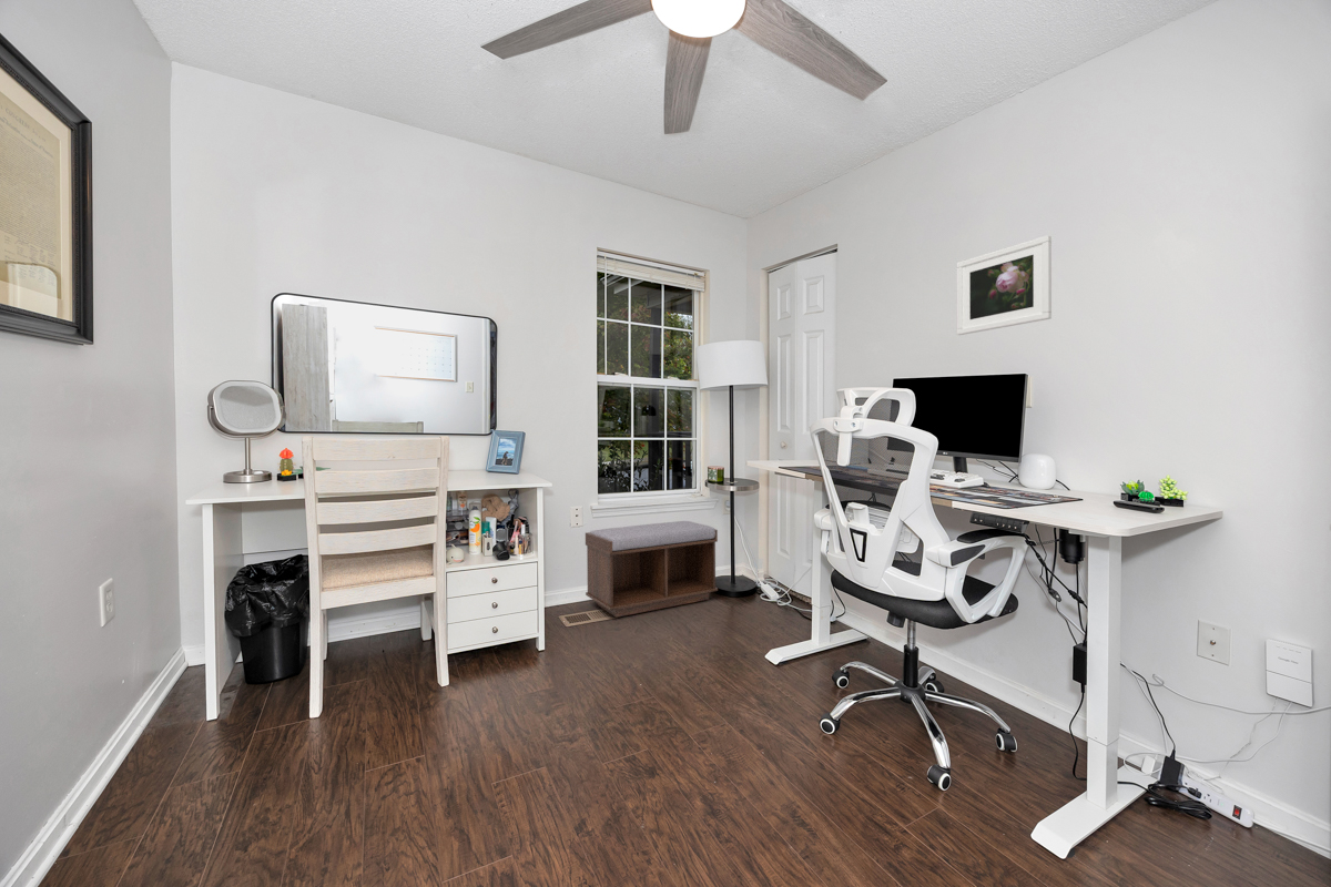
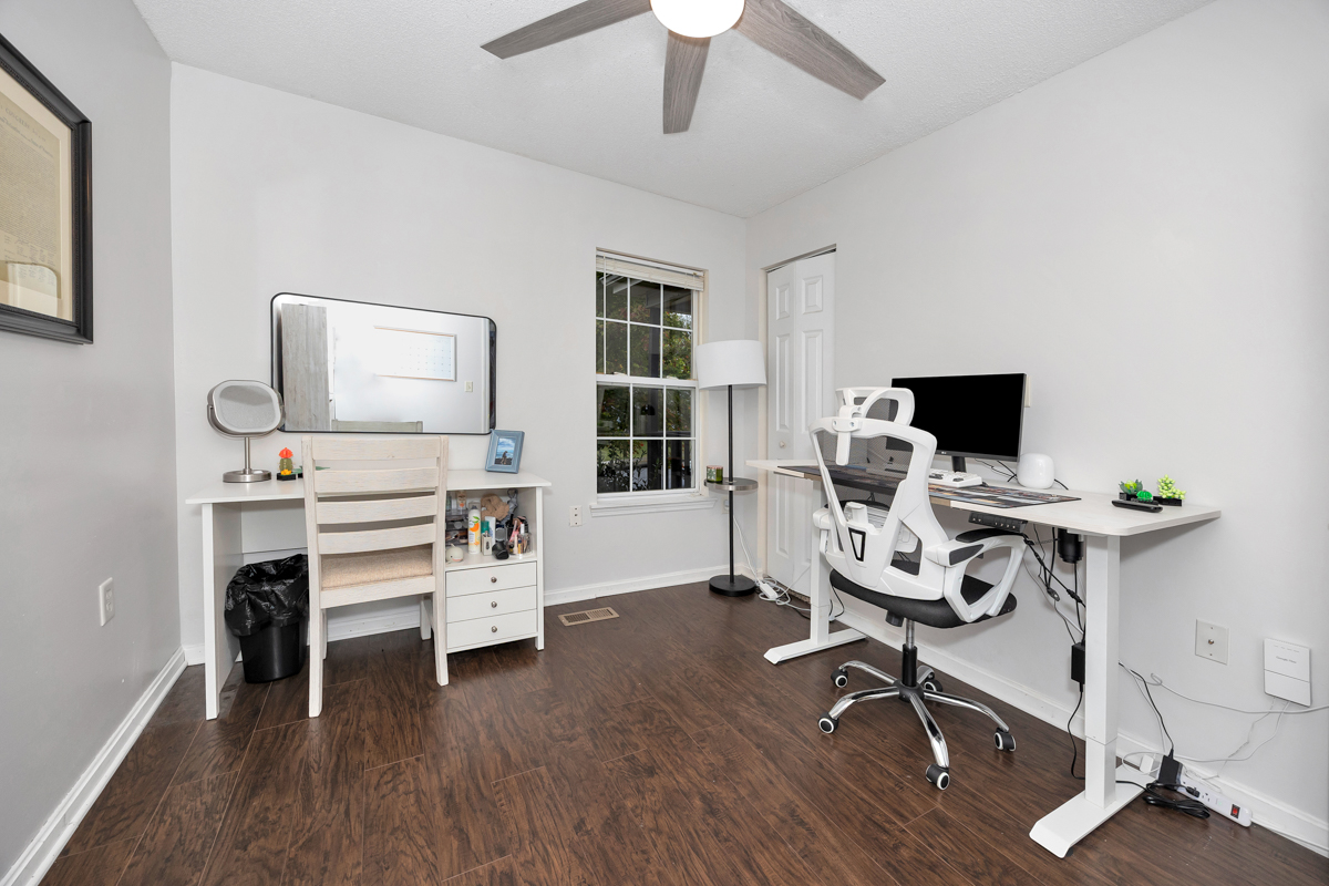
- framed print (1000, 288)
- bench (652, 563)
